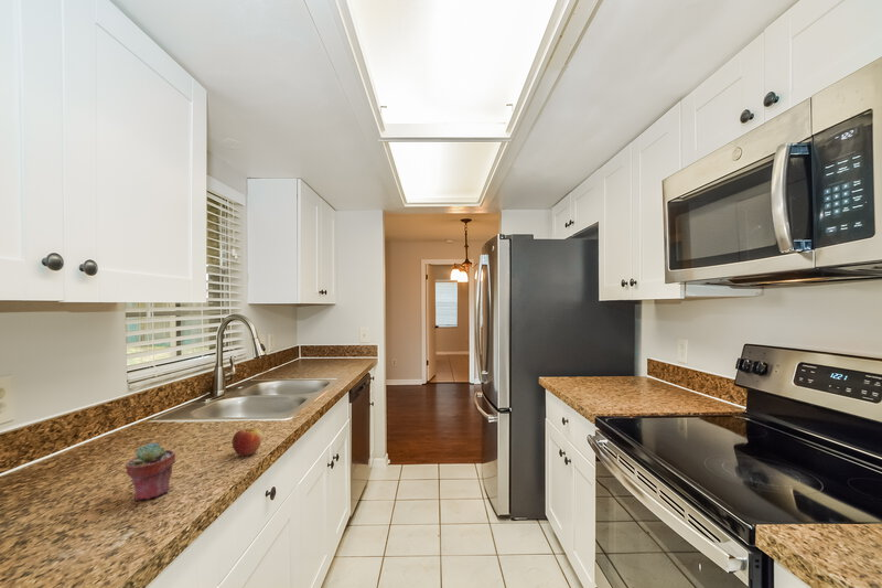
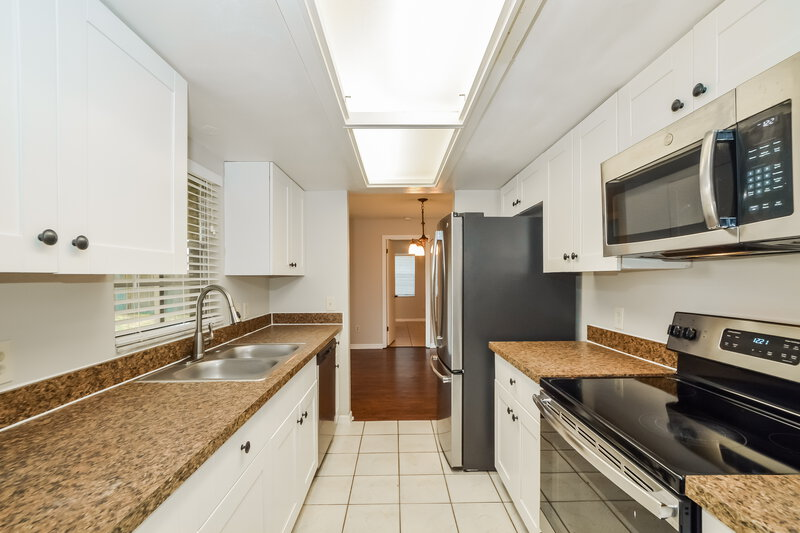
- apple (247, 439)
- potted succulent (151, 468)
